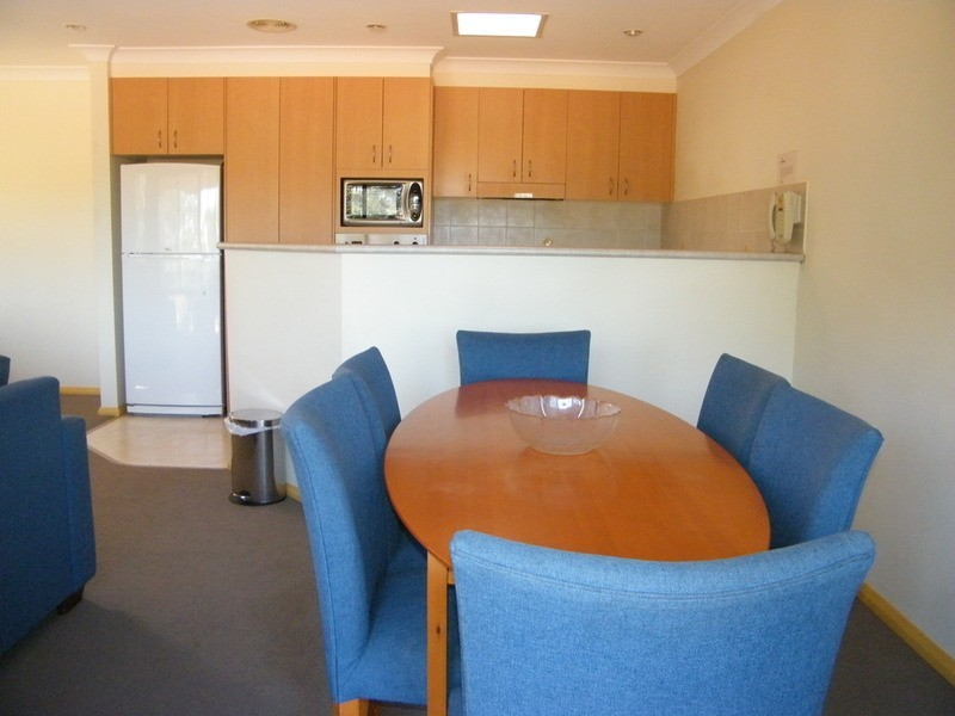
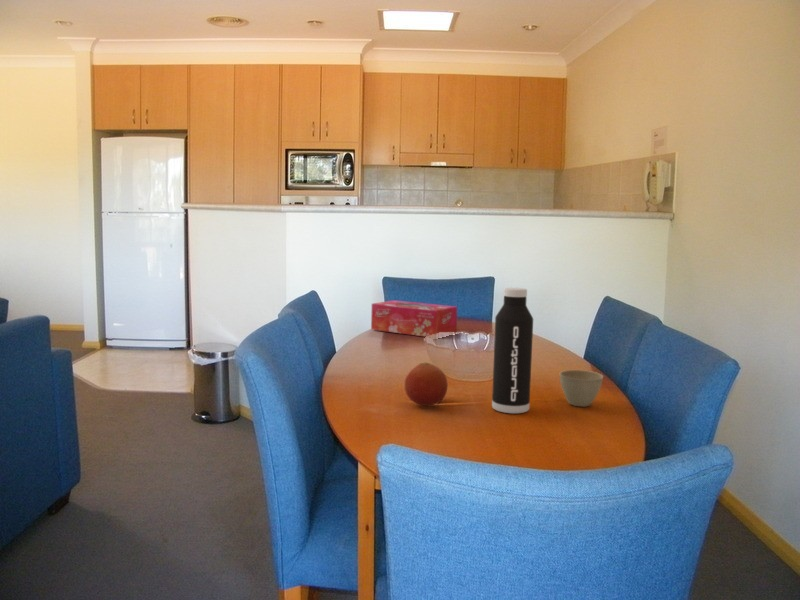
+ water bottle (513, 349)
+ fruit (426, 384)
+ flower pot (580, 389)
+ tissue box (413, 318)
